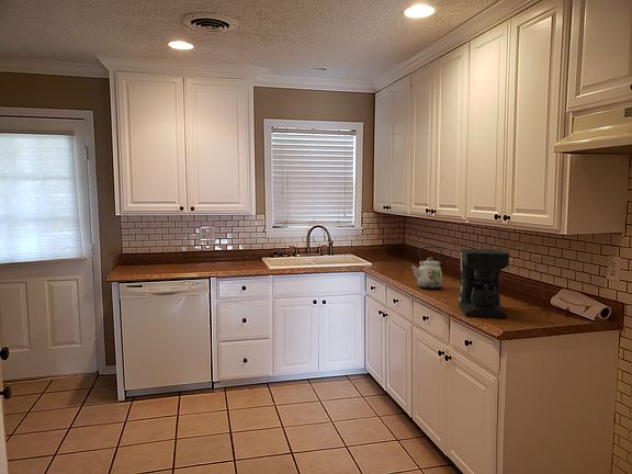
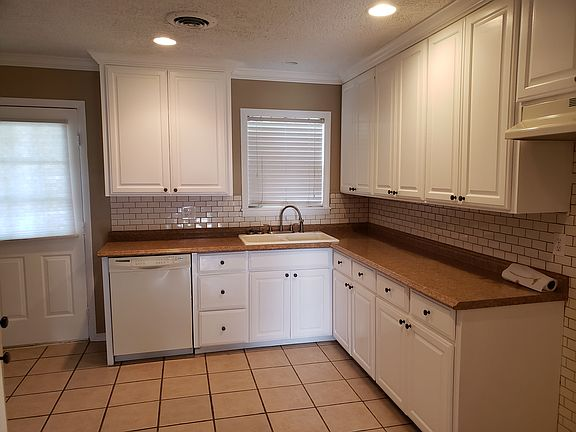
- coffee maker (482, 281)
- kettle (425, 267)
